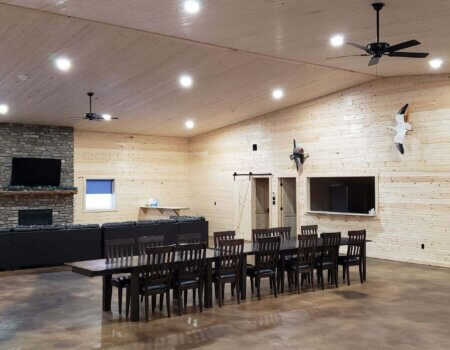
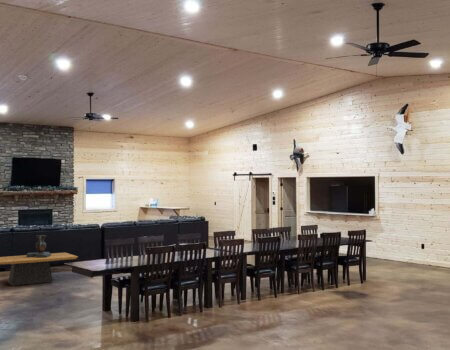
+ coffee table (30, 269)
+ decorative urn (38, 245)
